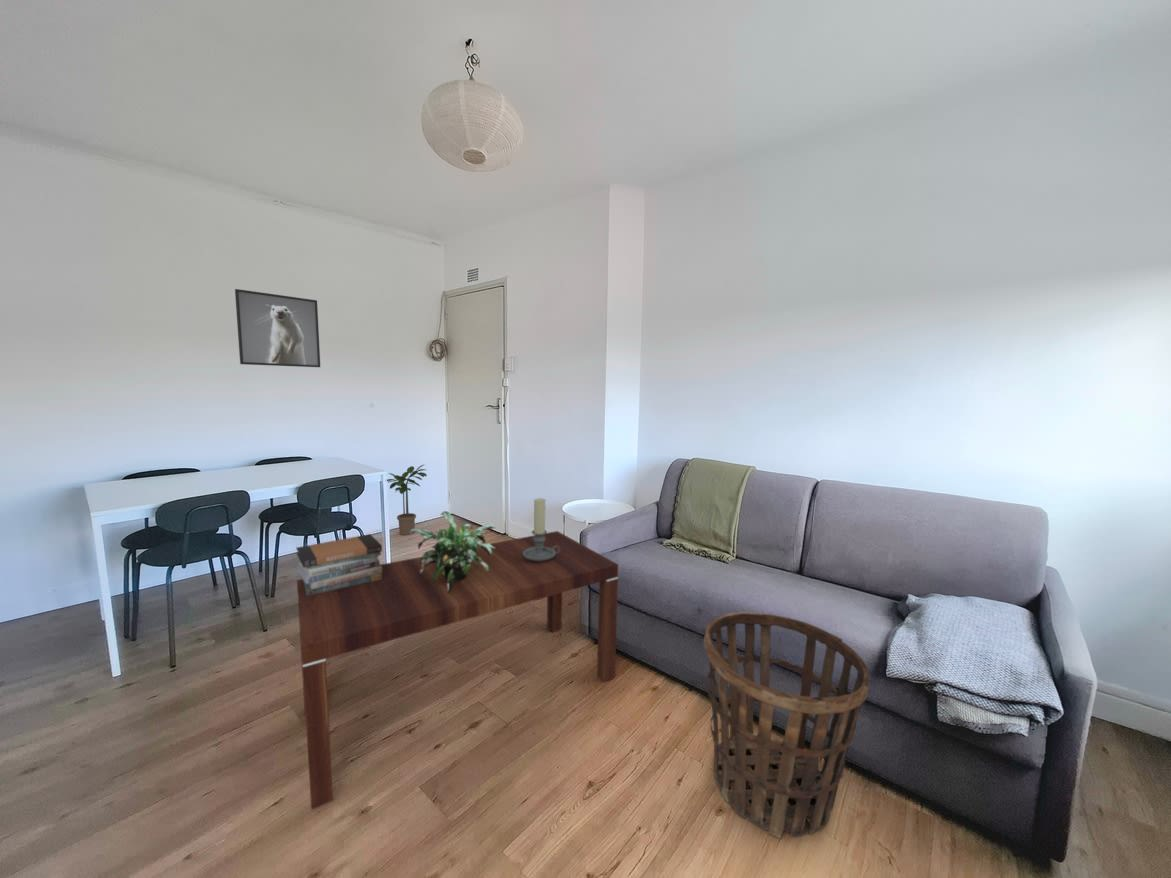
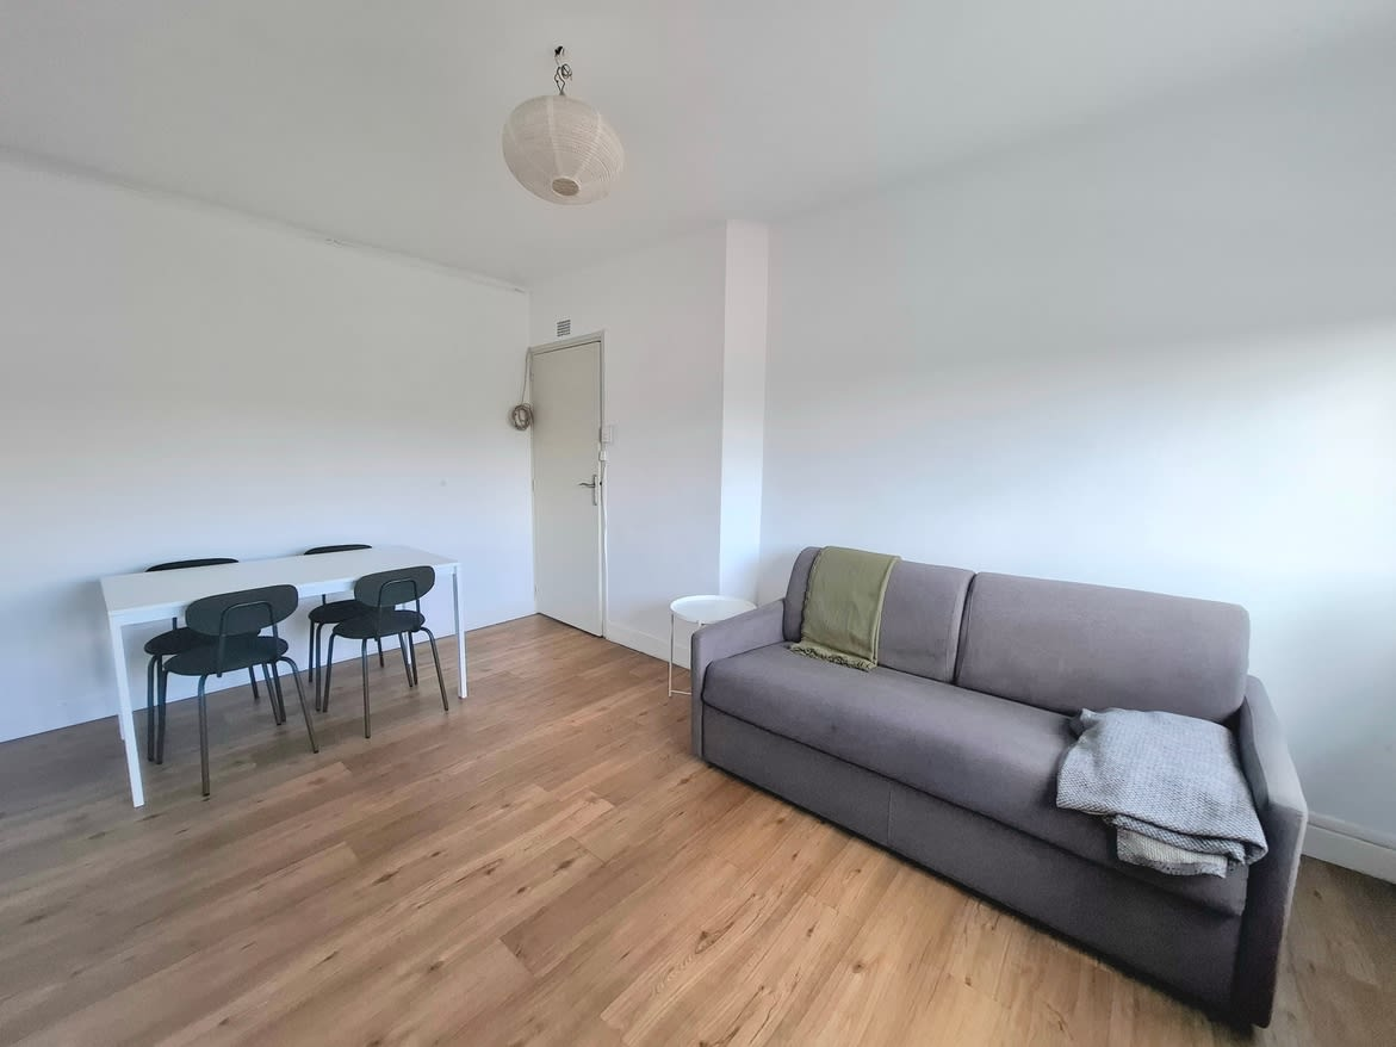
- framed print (280, 330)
- basket (772, 715)
- candle holder (542, 527)
- potted plant (455, 545)
- potted plant (406, 498)
- book stack (340, 563)
- coffee table (465, 619)
